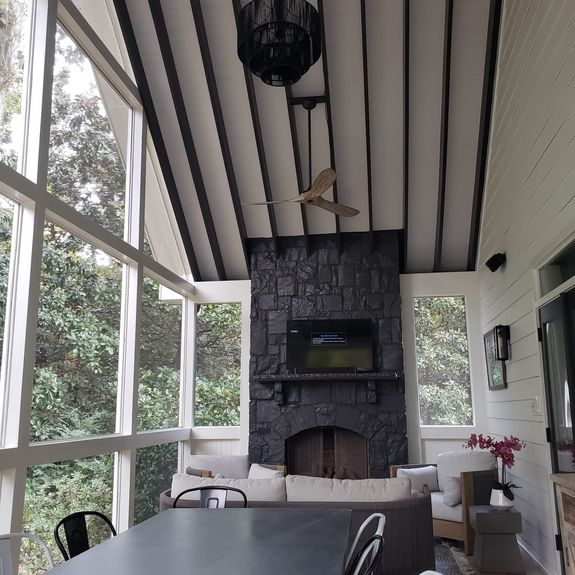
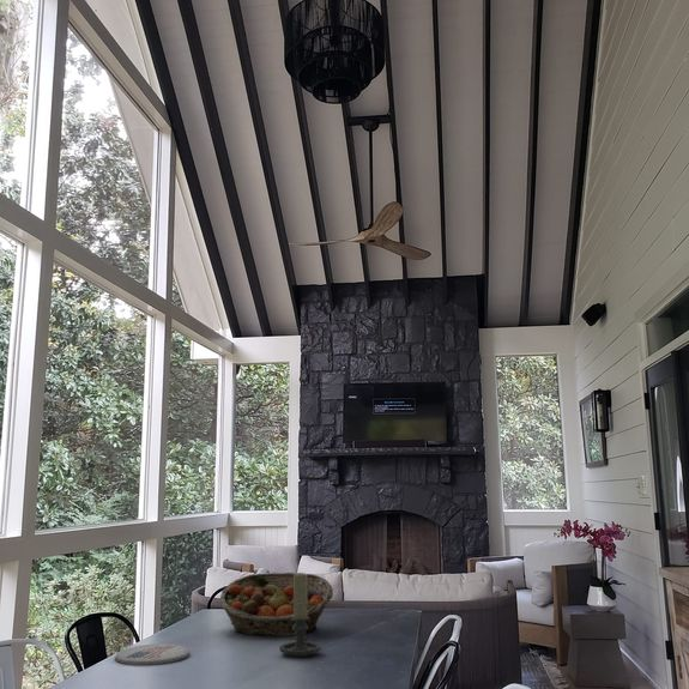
+ fruit basket (276, 603)
+ candle holder (301, 611)
+ plate (152, 653)
